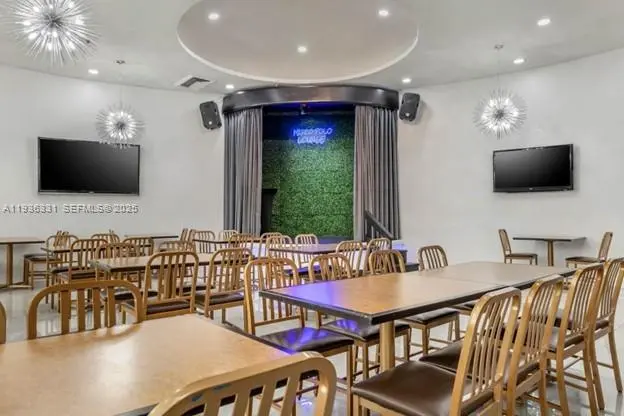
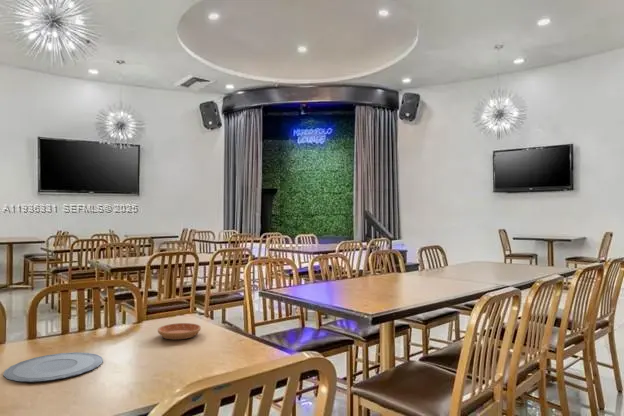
+ plate (55, 365)
+ saucer (179, 331)
